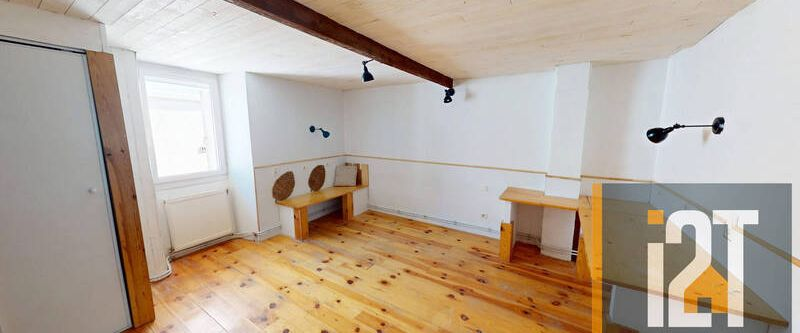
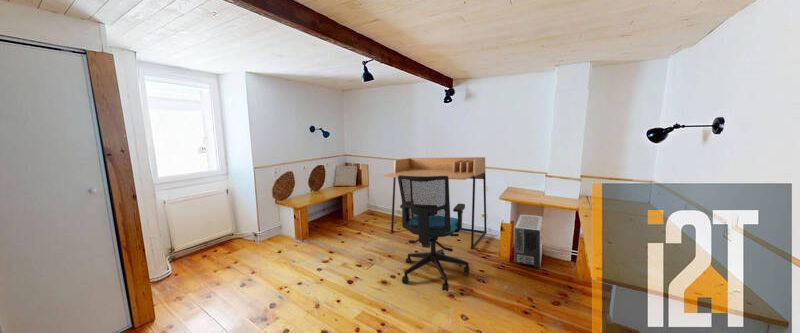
+ desk (412, 198)
+ air purifier (529, 239)
+ office chair (432, 222)
